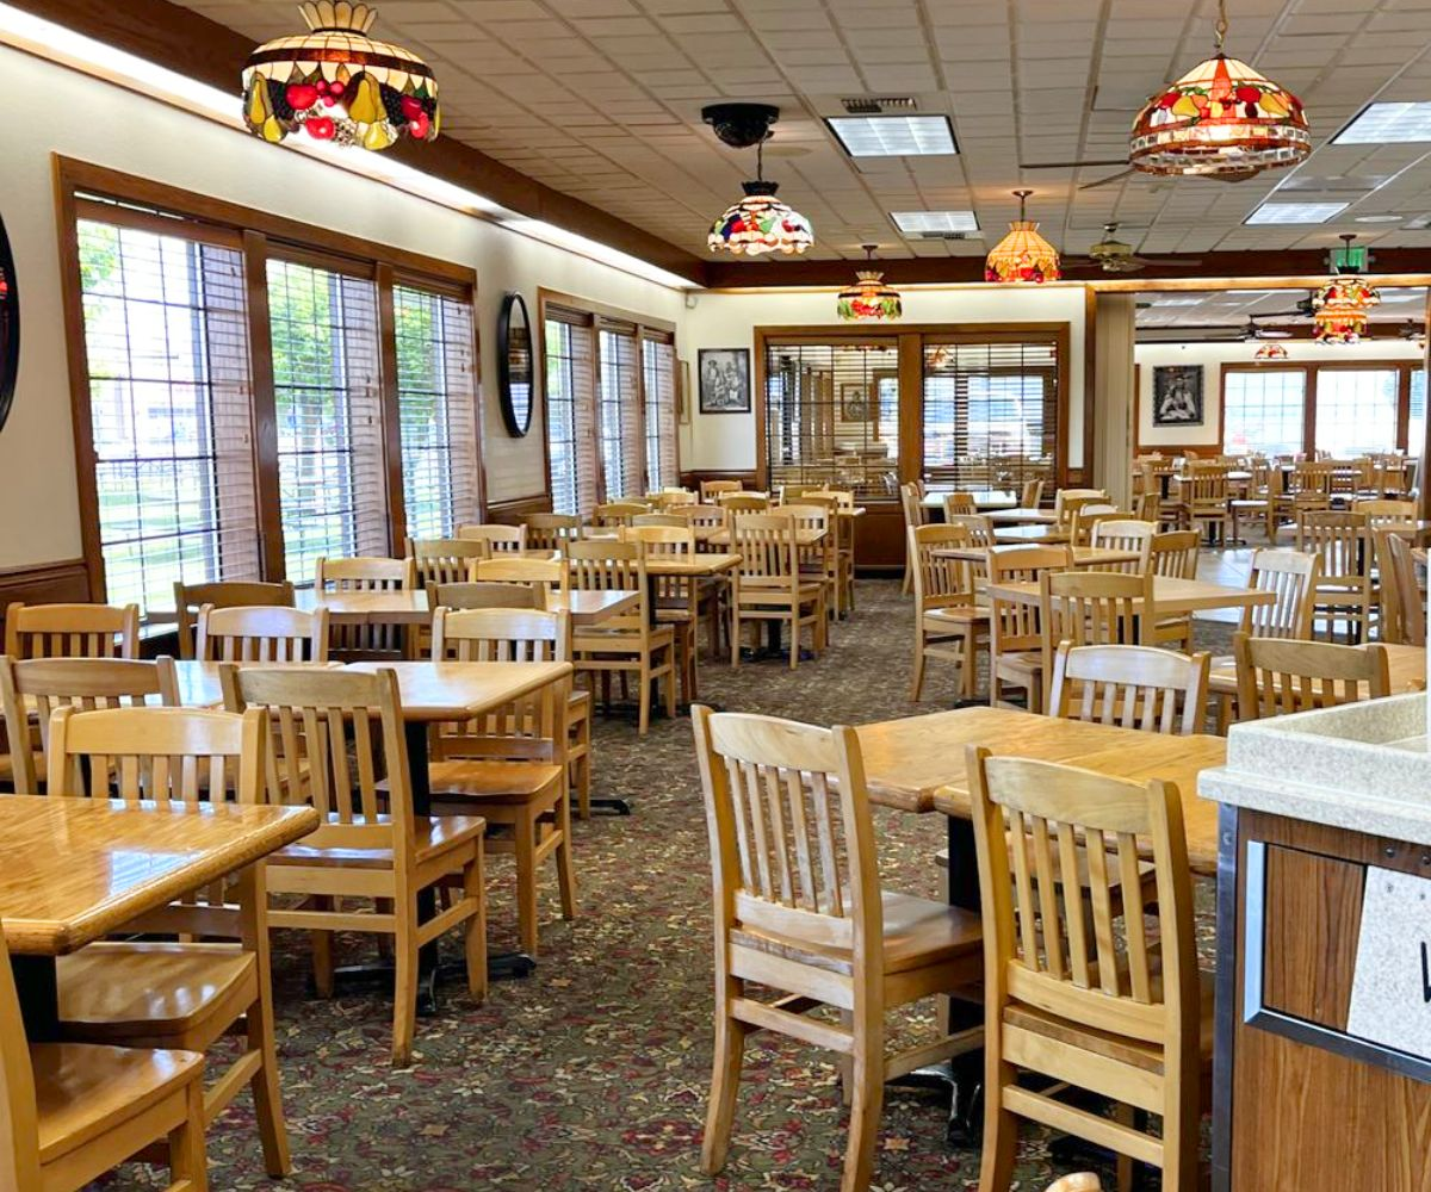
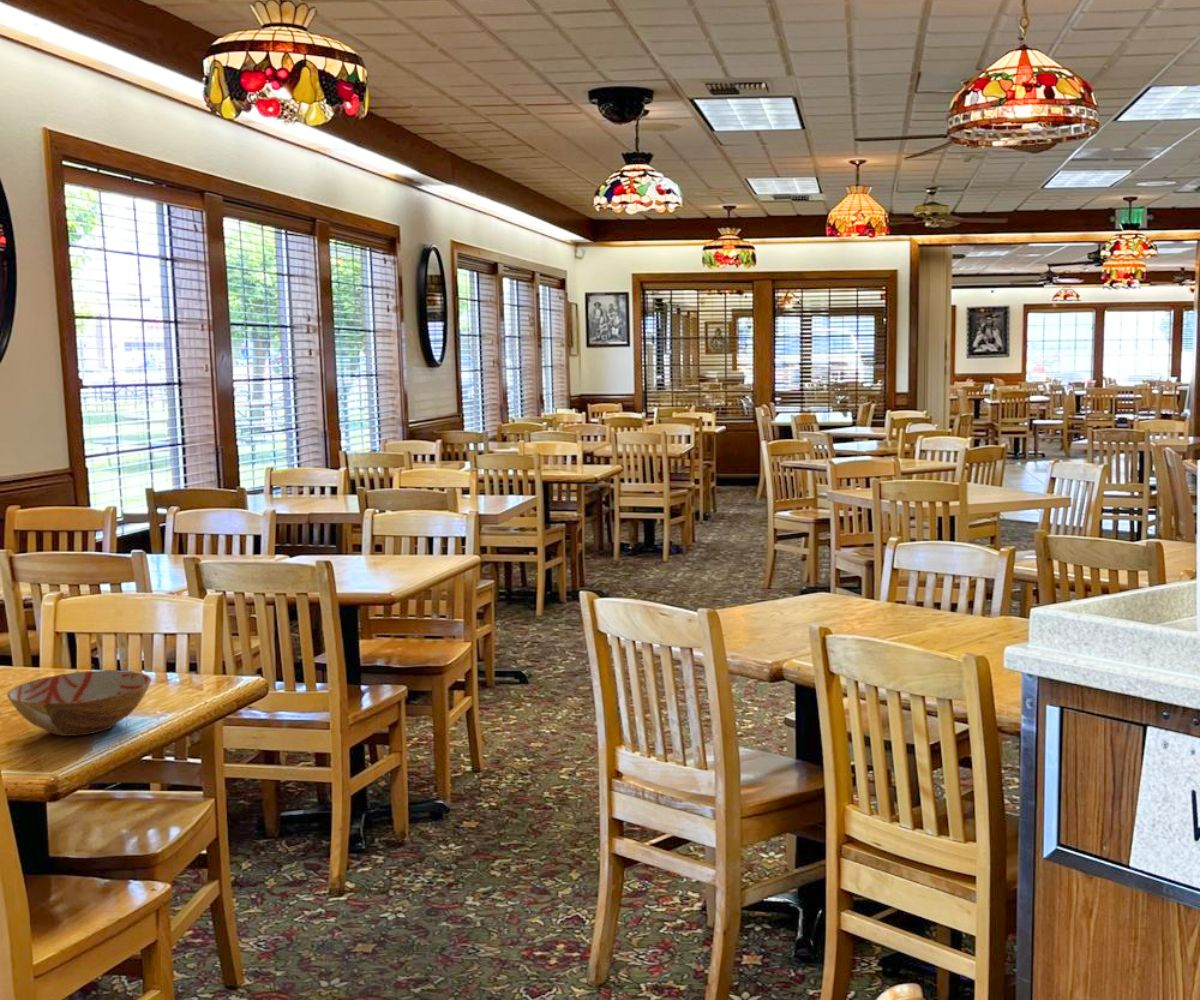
+ bowl (82, 706)
